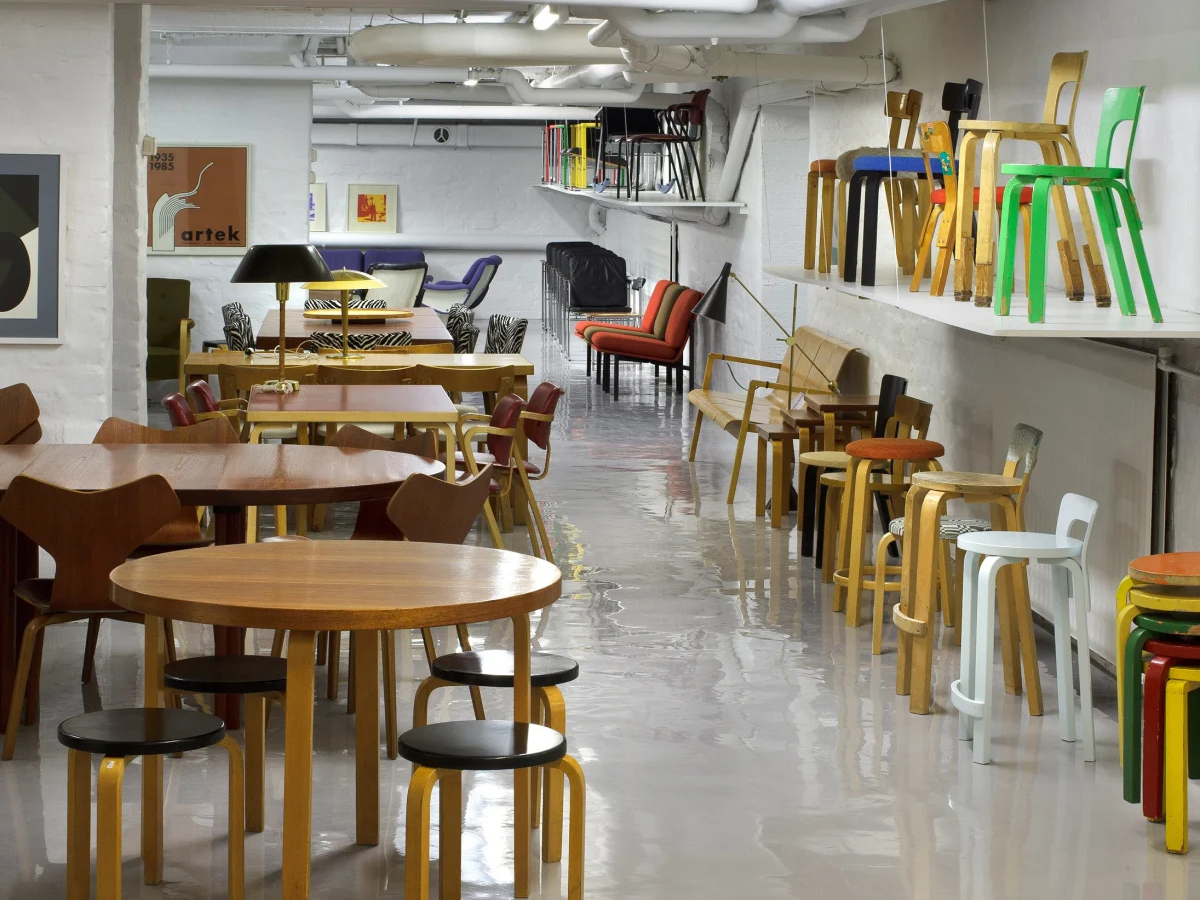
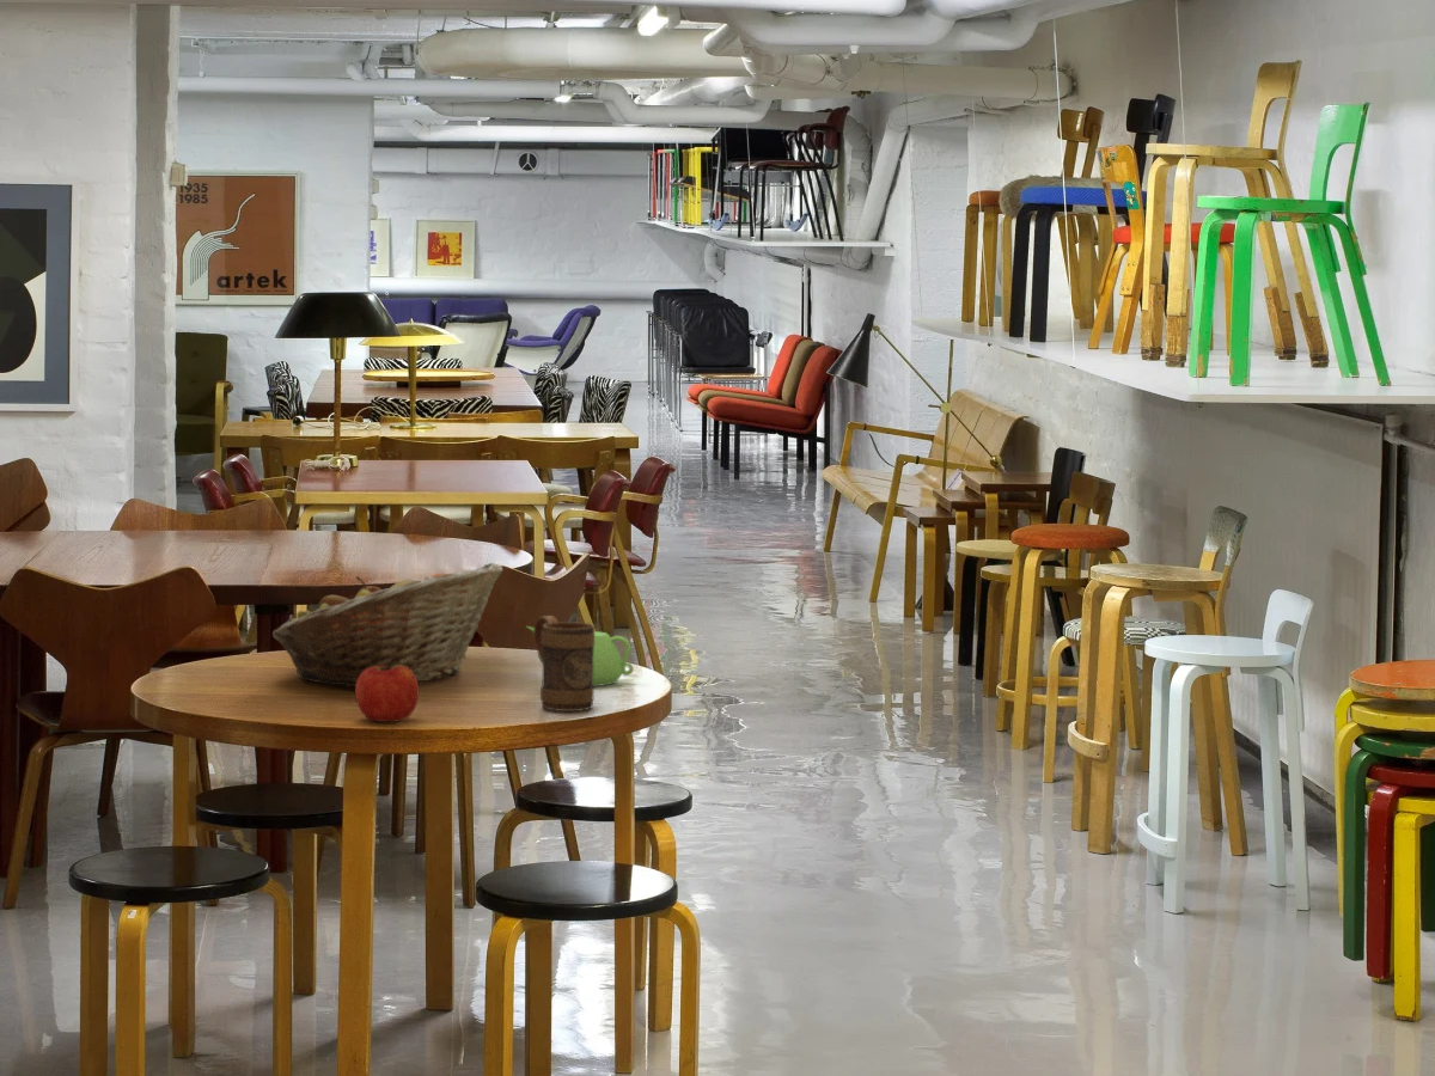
+ fruit basket (391, 618)
+ mug (560, 661)
+ teapot (593, 653)
+ apple (386, 689)
